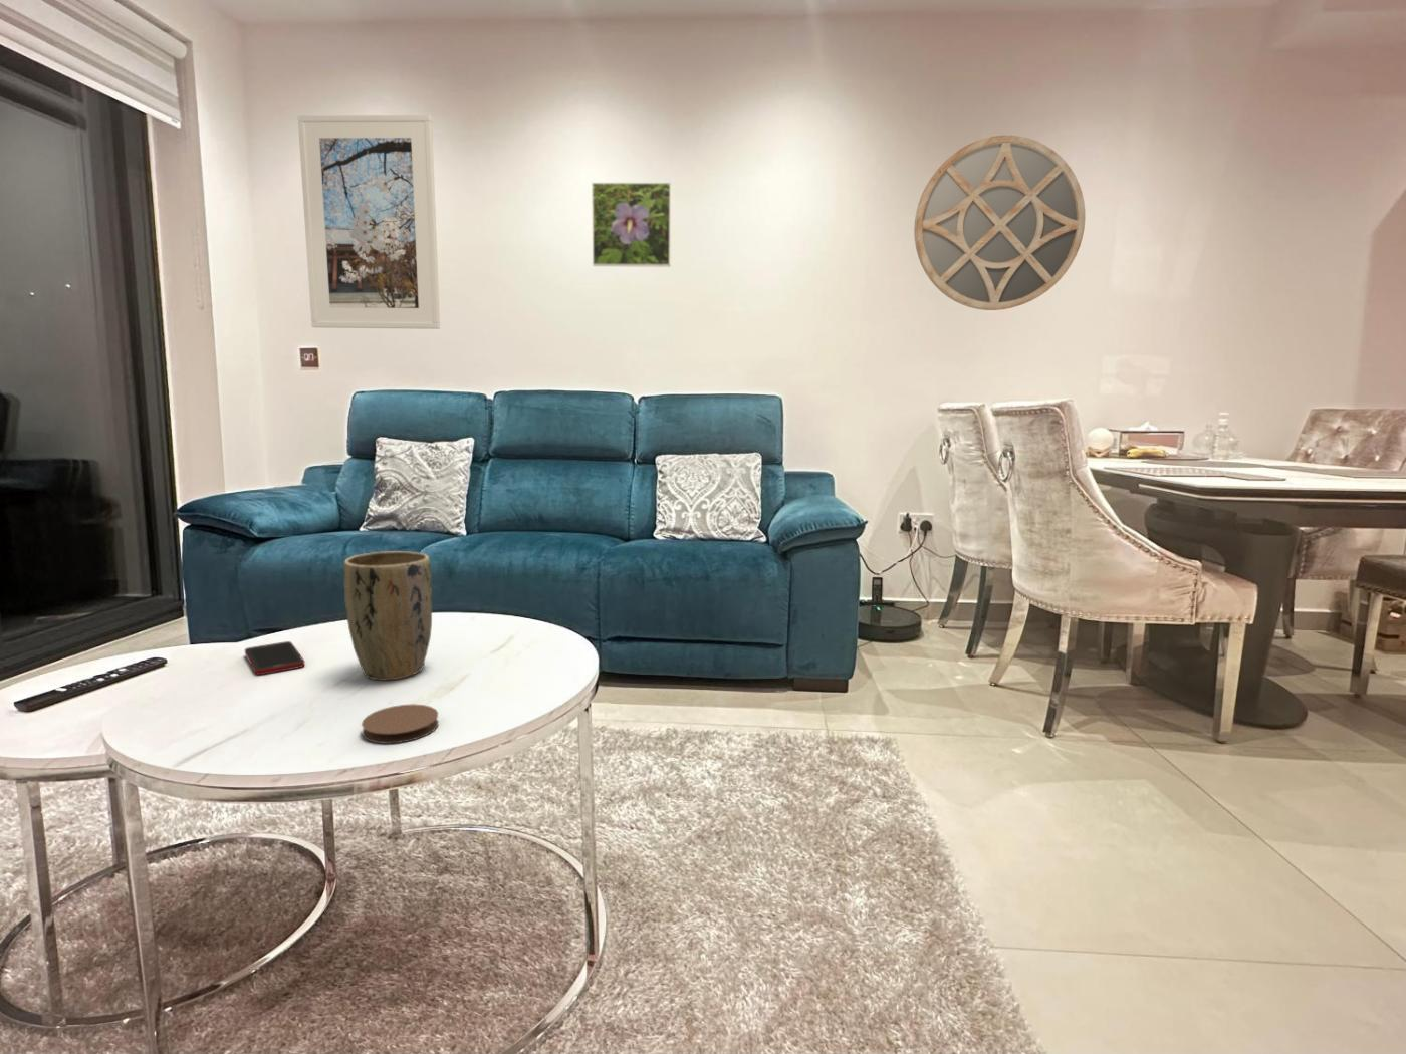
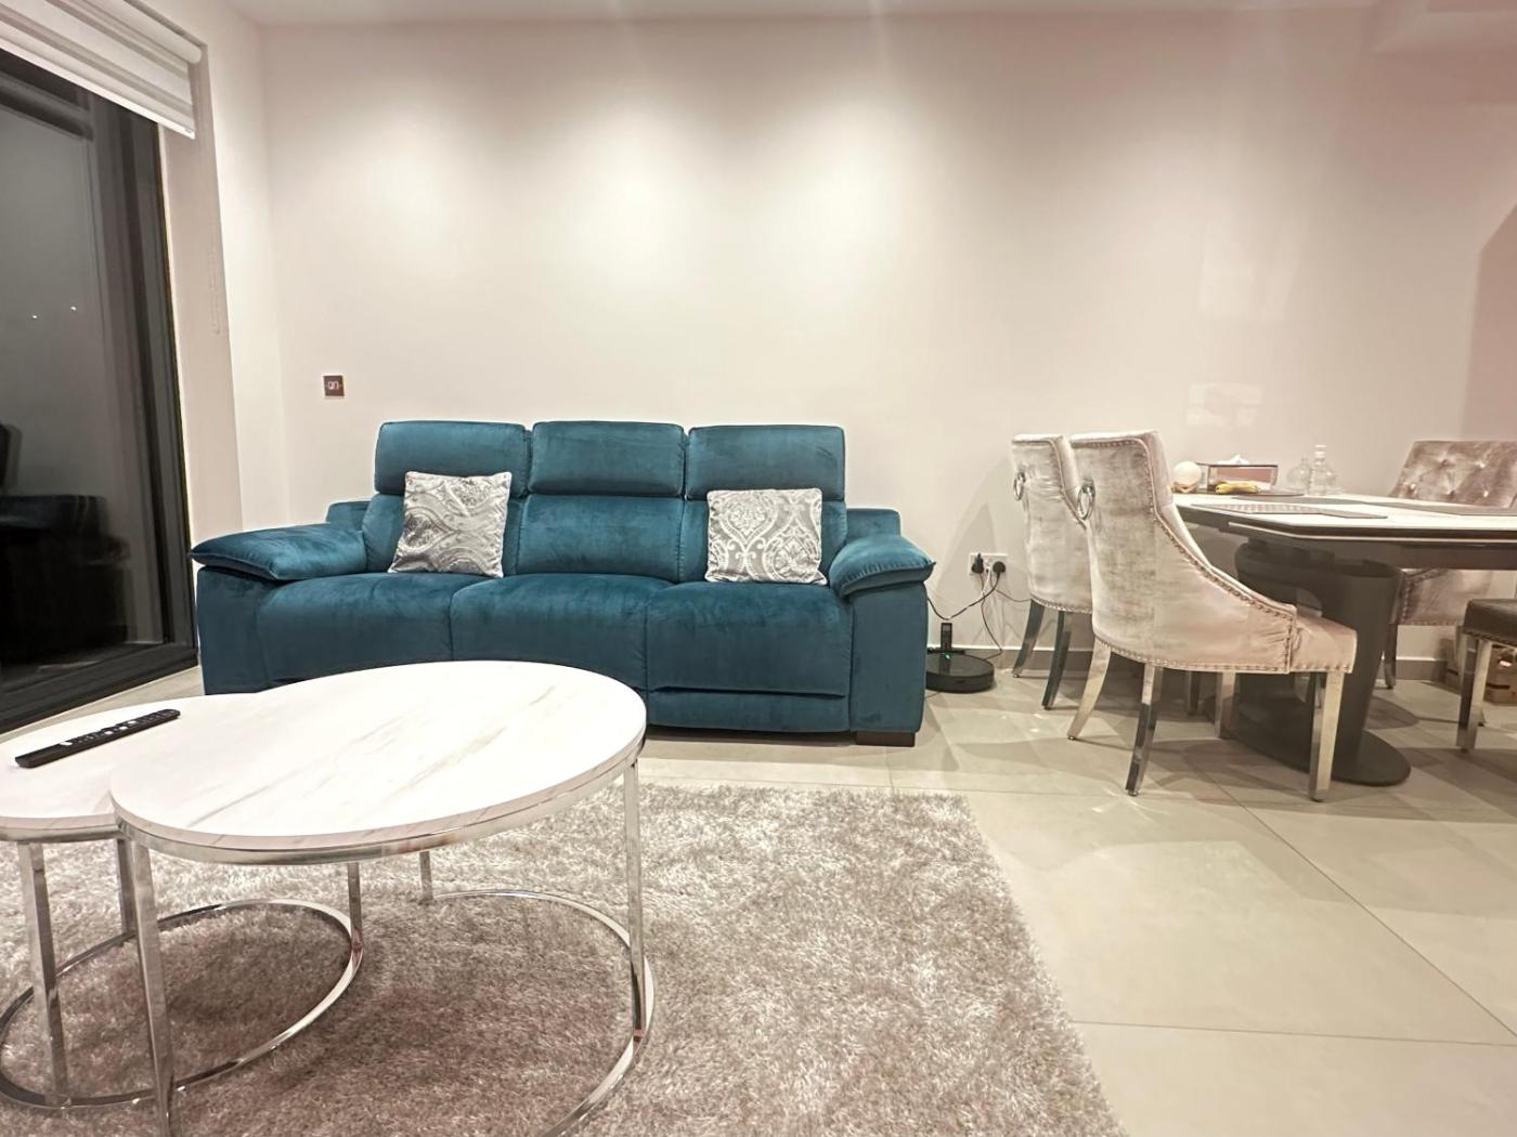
- cell phone (275, 658)
- plant pot (390, 614)
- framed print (631, 225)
- coaster (401, 723)
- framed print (370, 224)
- home mirror (999, 224)
